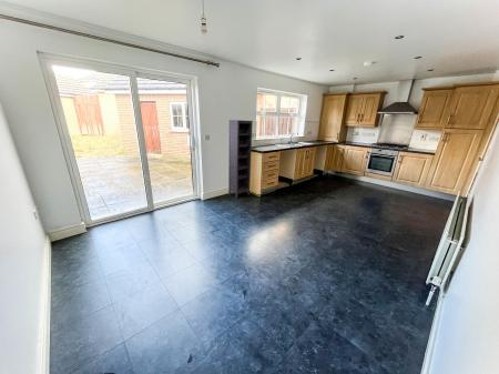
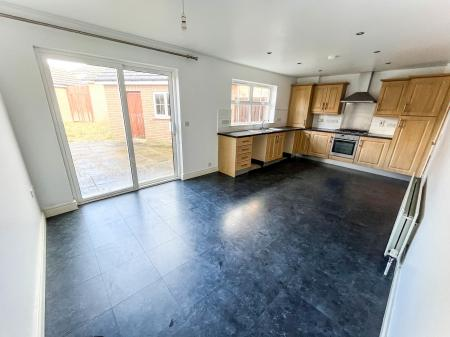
- bookcase (240, 159)
